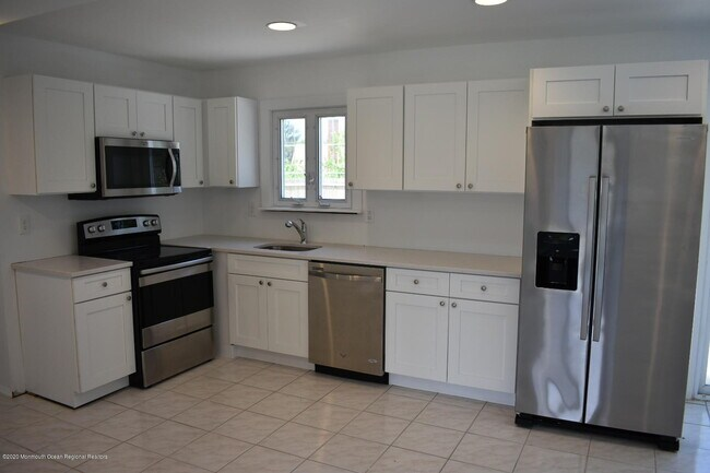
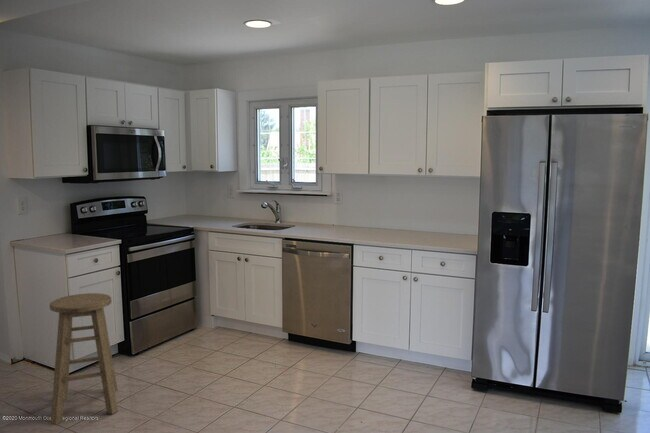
+ bar stool (85, 358)
